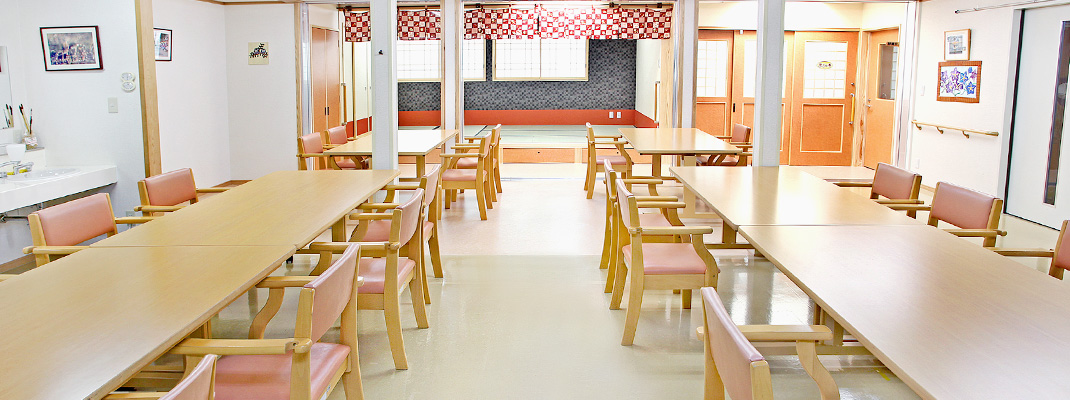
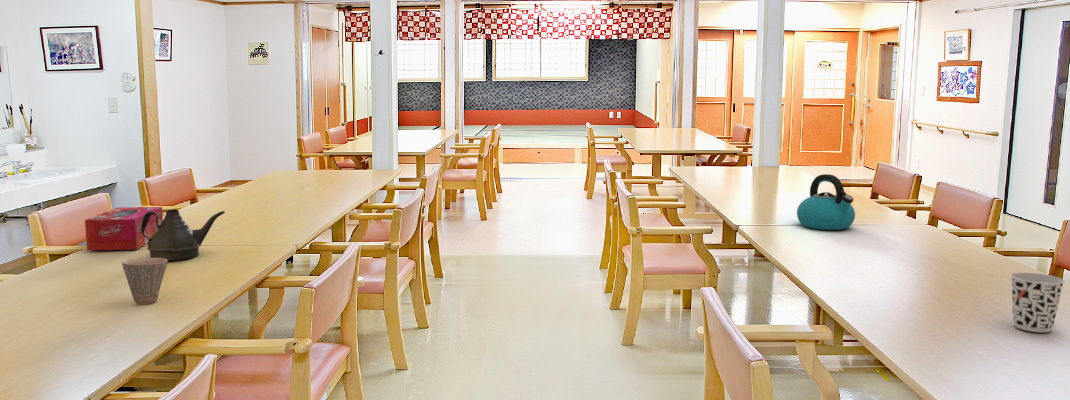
+ kettle (829, 201)
+ cup (146, 280)
+ tissue box (126, 227)
+ teapot (184, 232)
+ cup (1034, 302)
